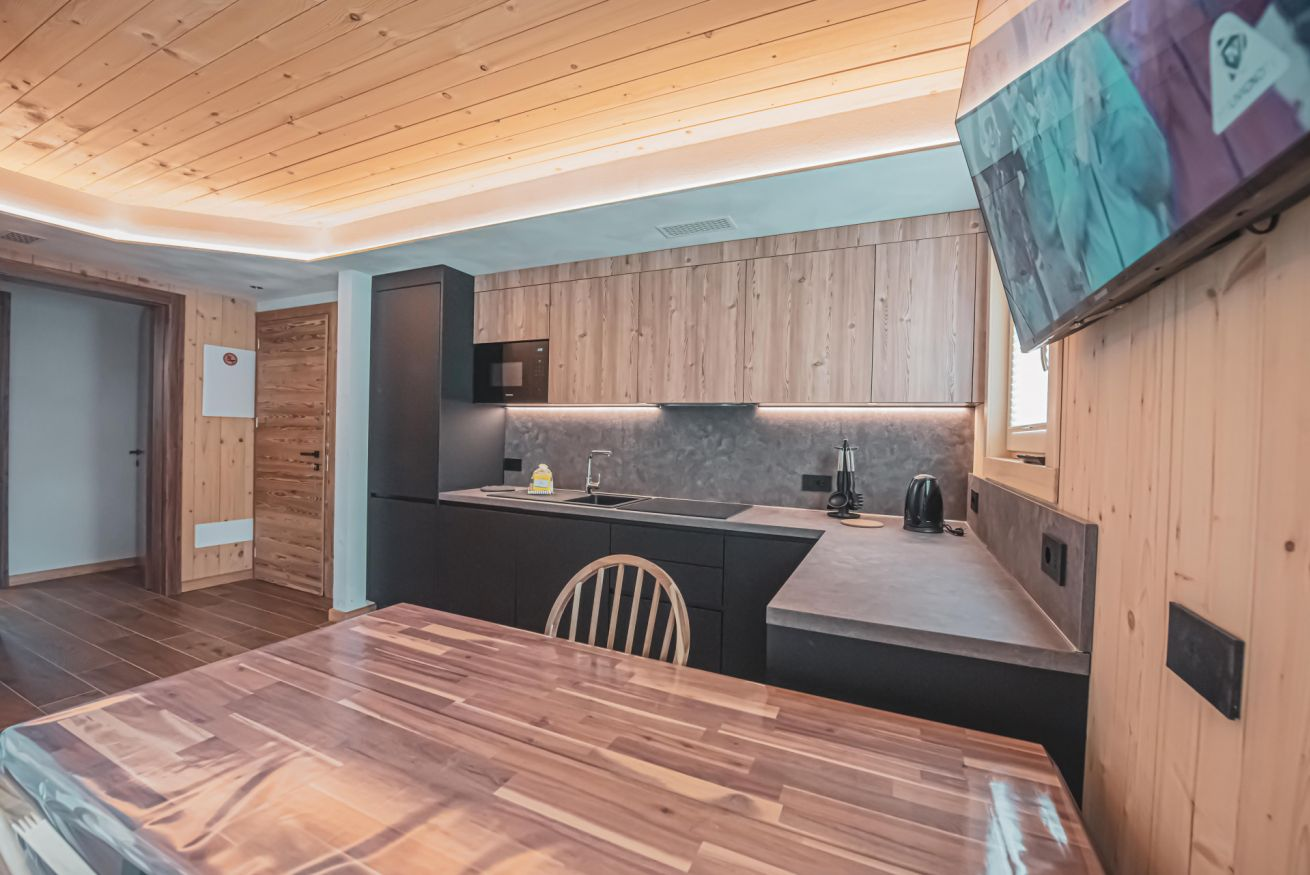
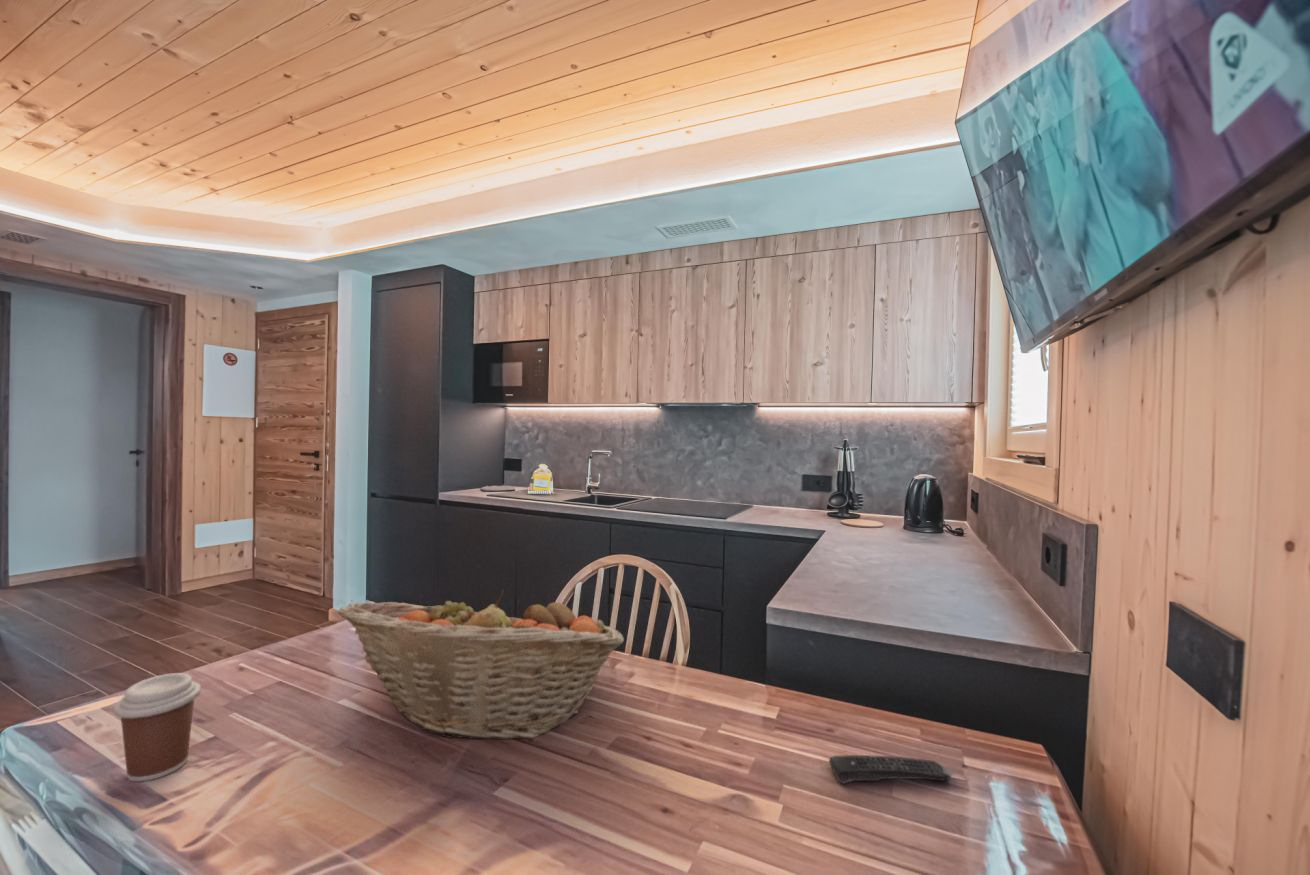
+ remote control (891, 769)
+ fruit basket (485, 643)
+ coffee cup (158, 725)
